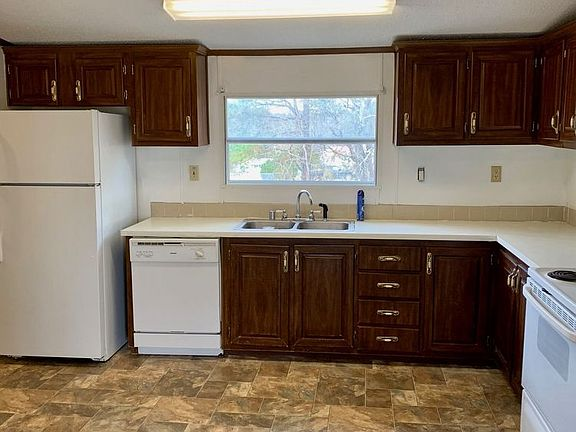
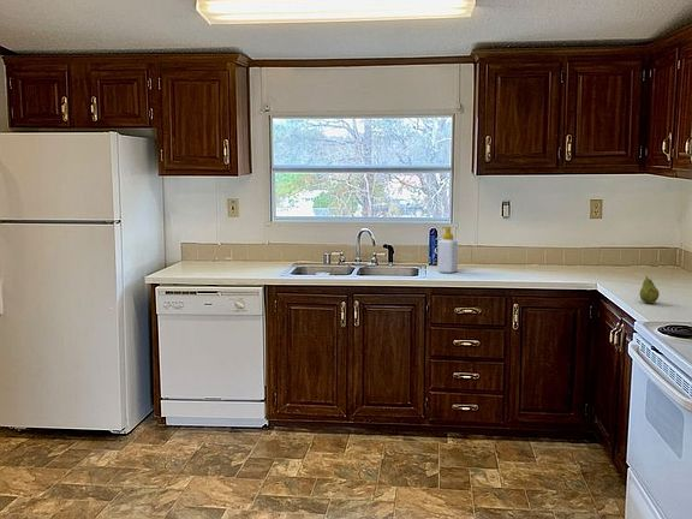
+ fruit (649, 290)
+ soap bottle (447, 249)
